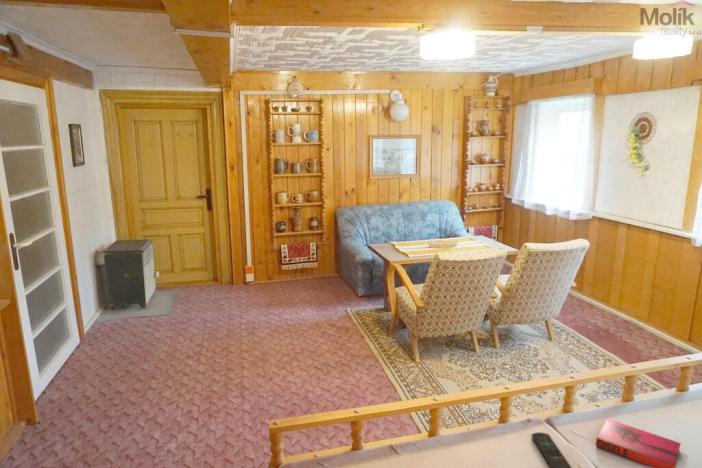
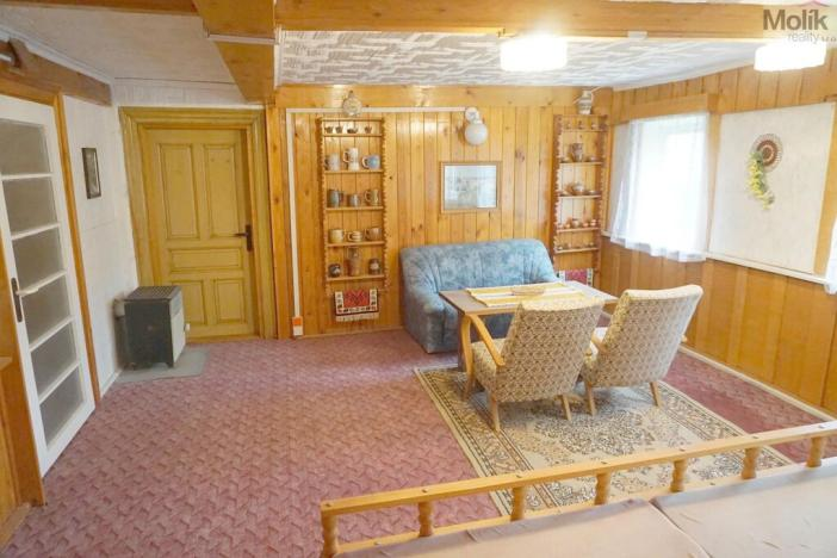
- hardback book (637, 444)
- remote control (551, 453)
